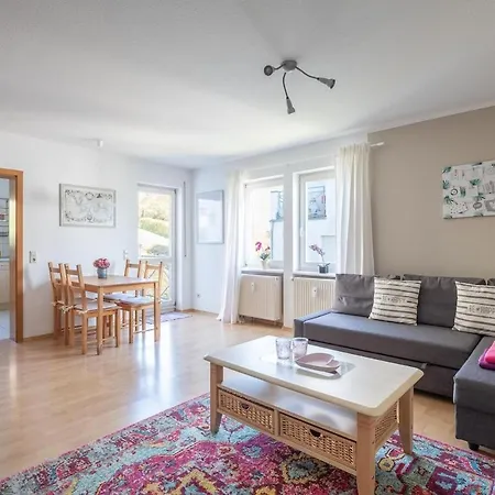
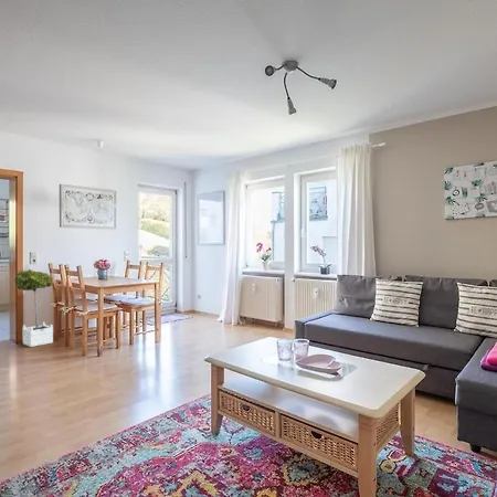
+ potted tree (35, 306)
